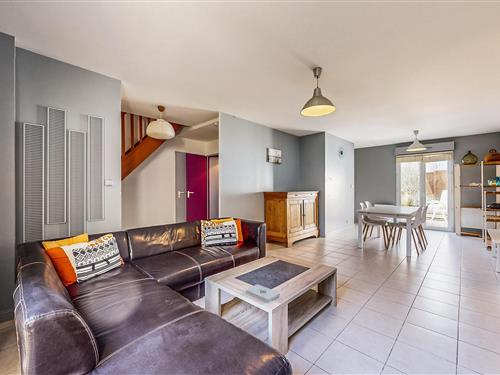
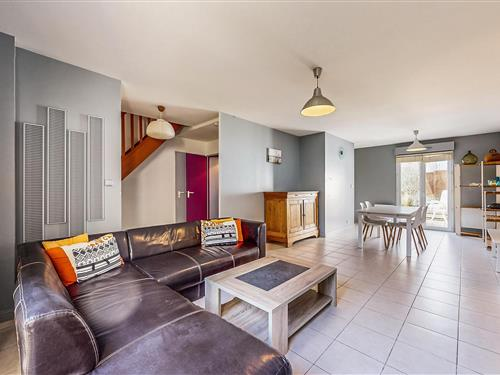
- notepad (262, 292)
